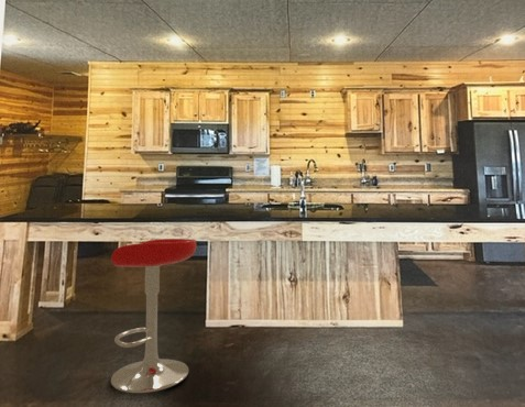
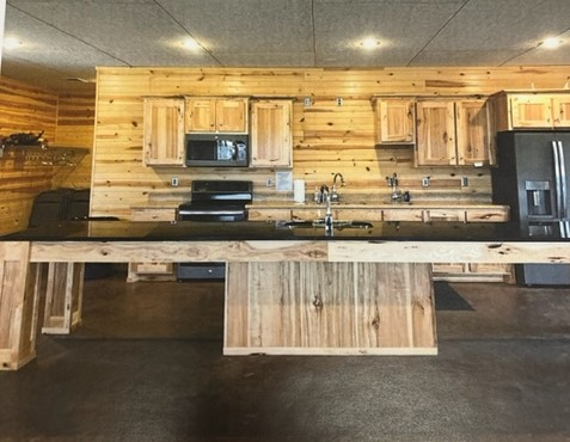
- bar stool (155, 307)
